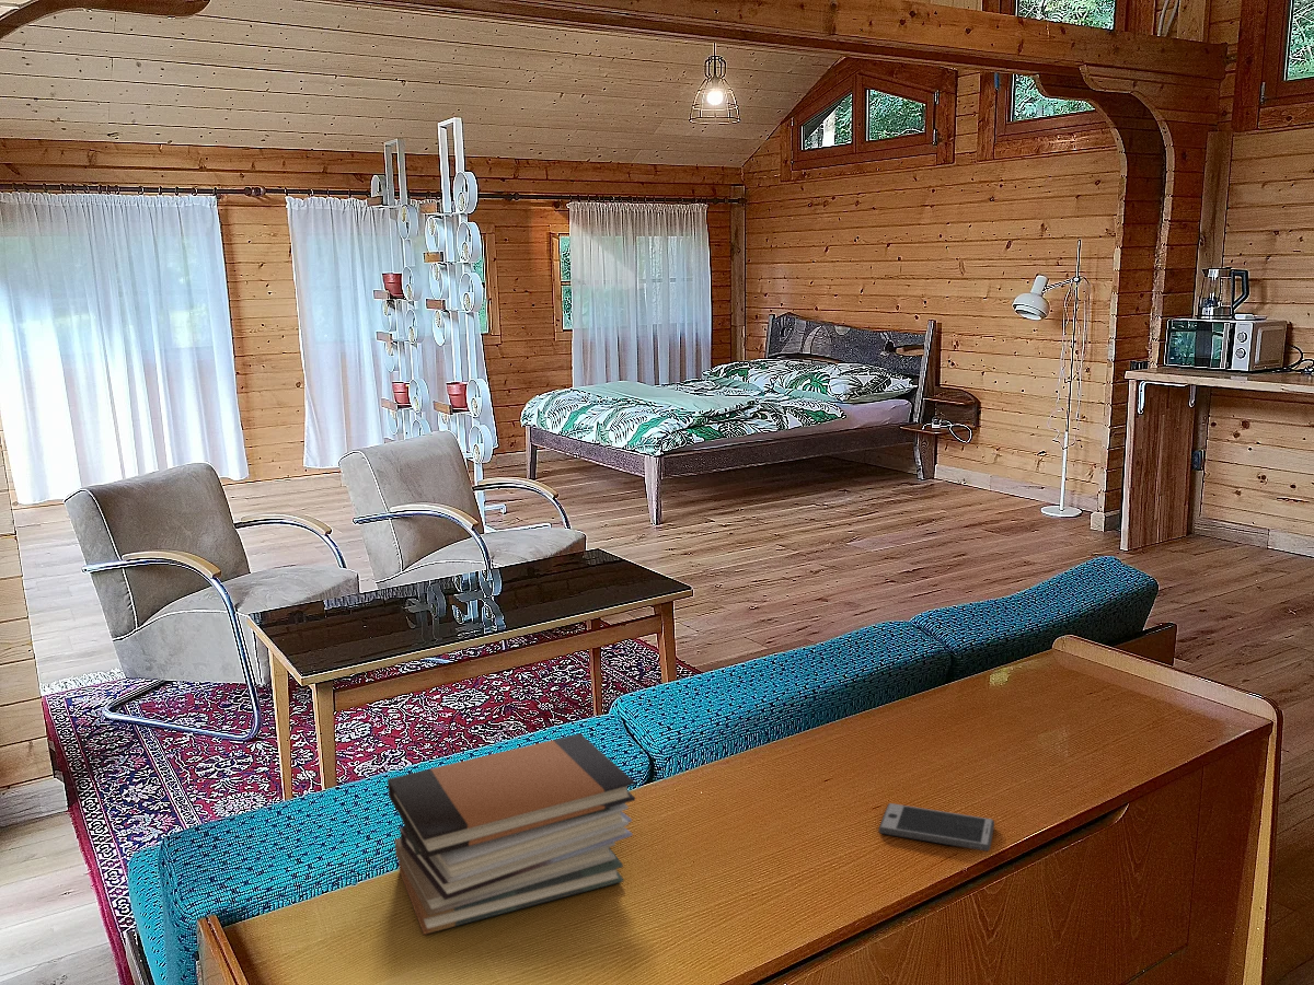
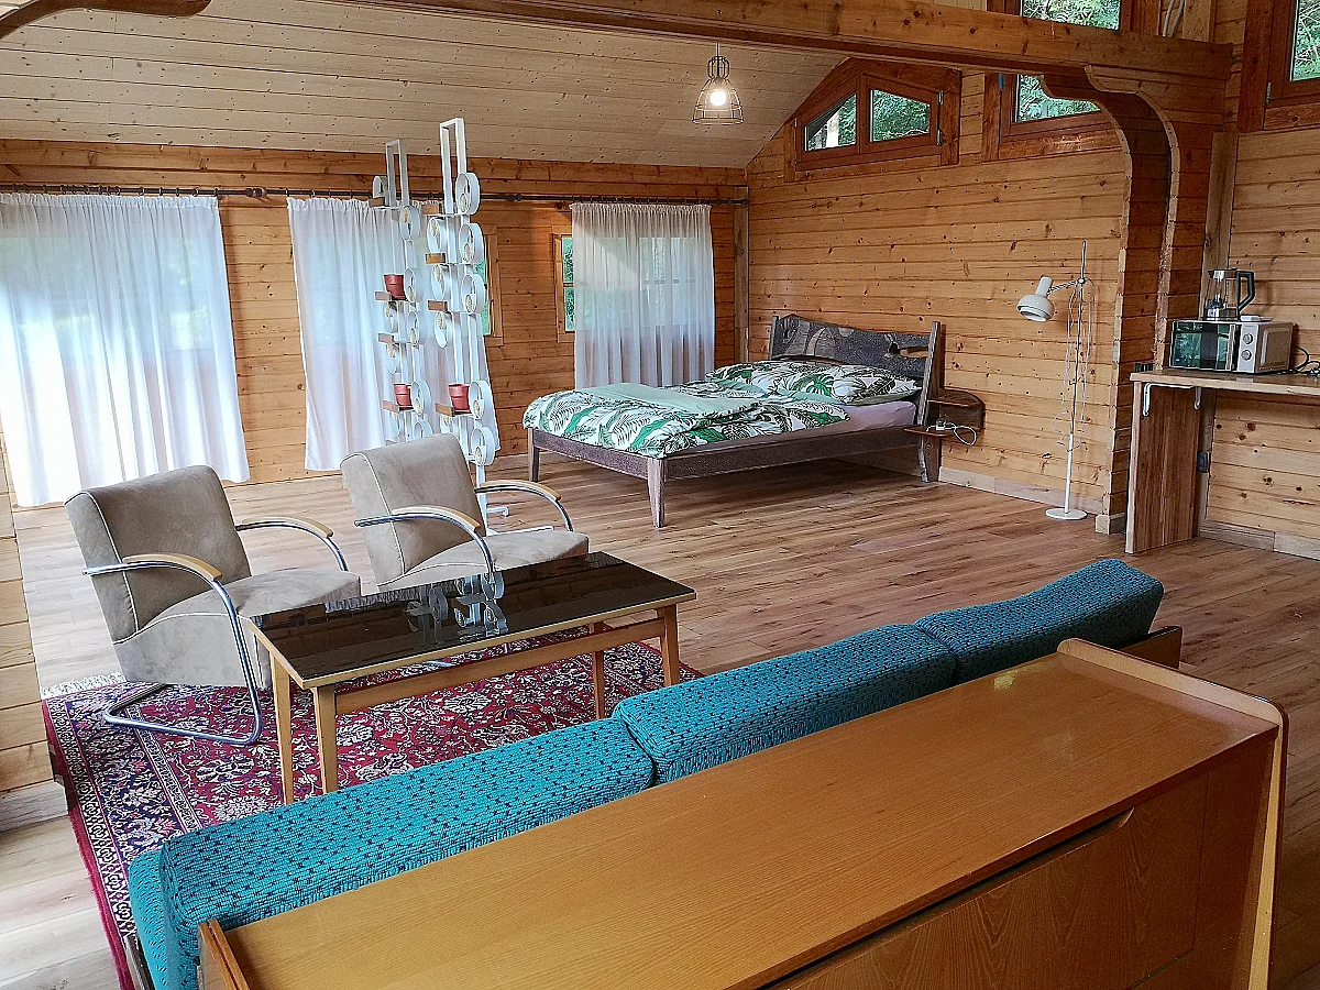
- smartphone (936, 825)
- book stack (512, 827)
